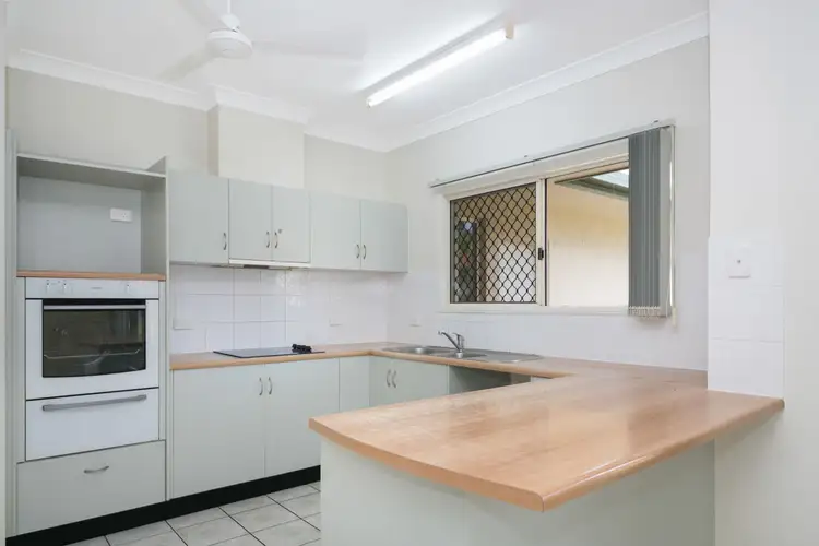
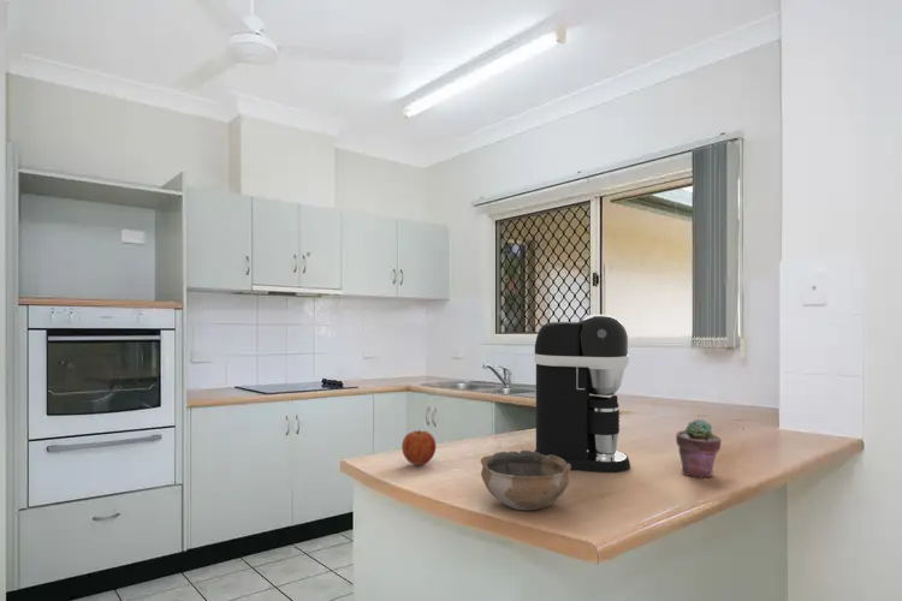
+ apple (419, 446)
+ coffee maker (580, 388)
+ potted succulent (698, 446)
+ bowl (524, 482)
